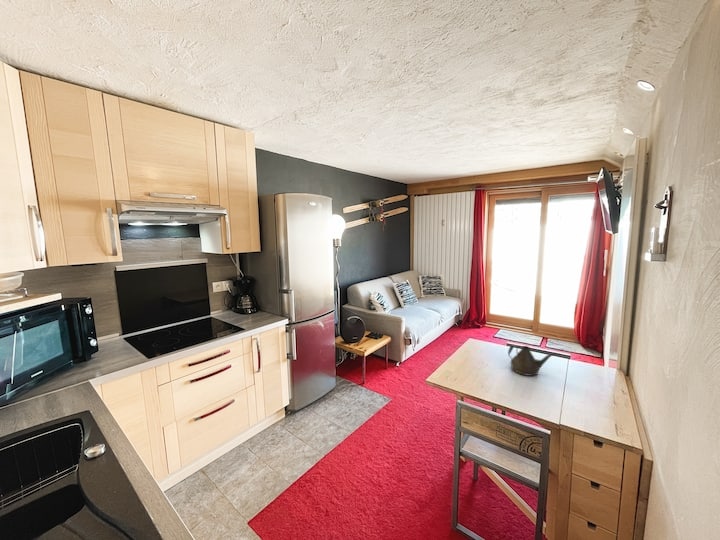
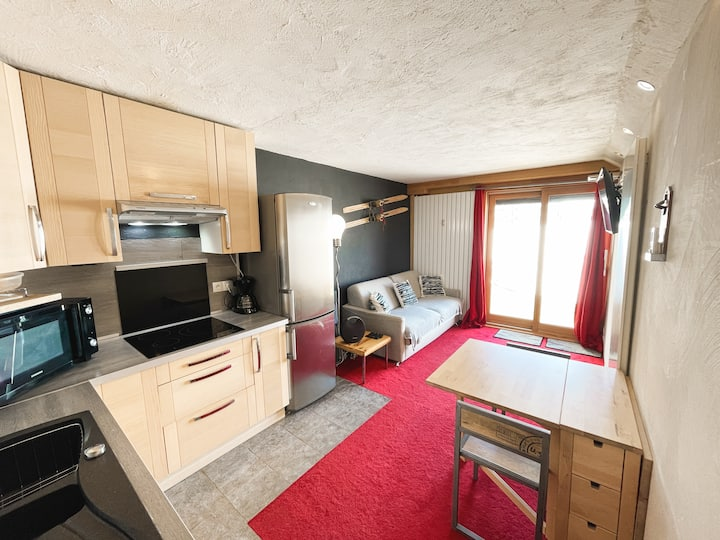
- teapot (531, 359)
